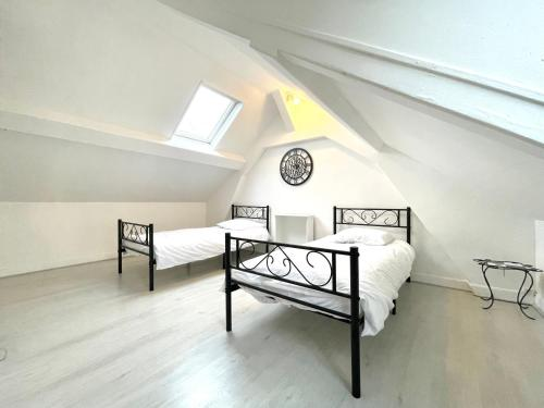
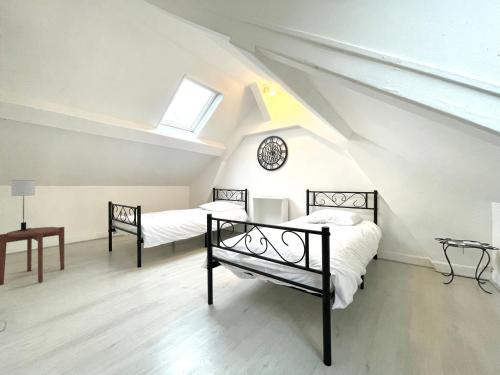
+ side table (31, 253)
+ table lamp (23, 205)
